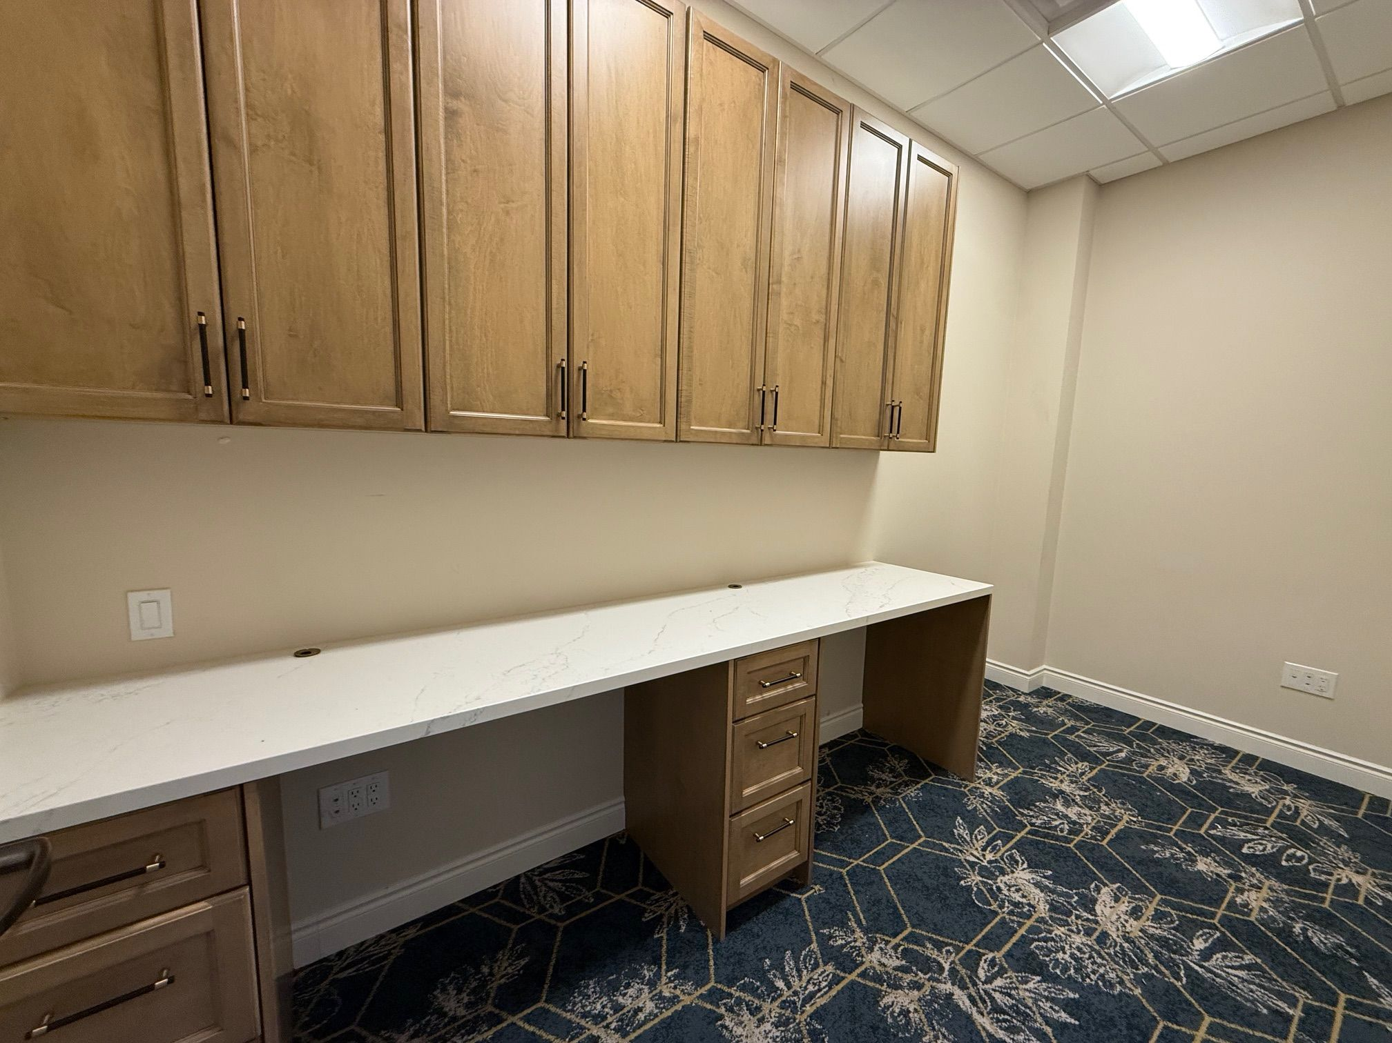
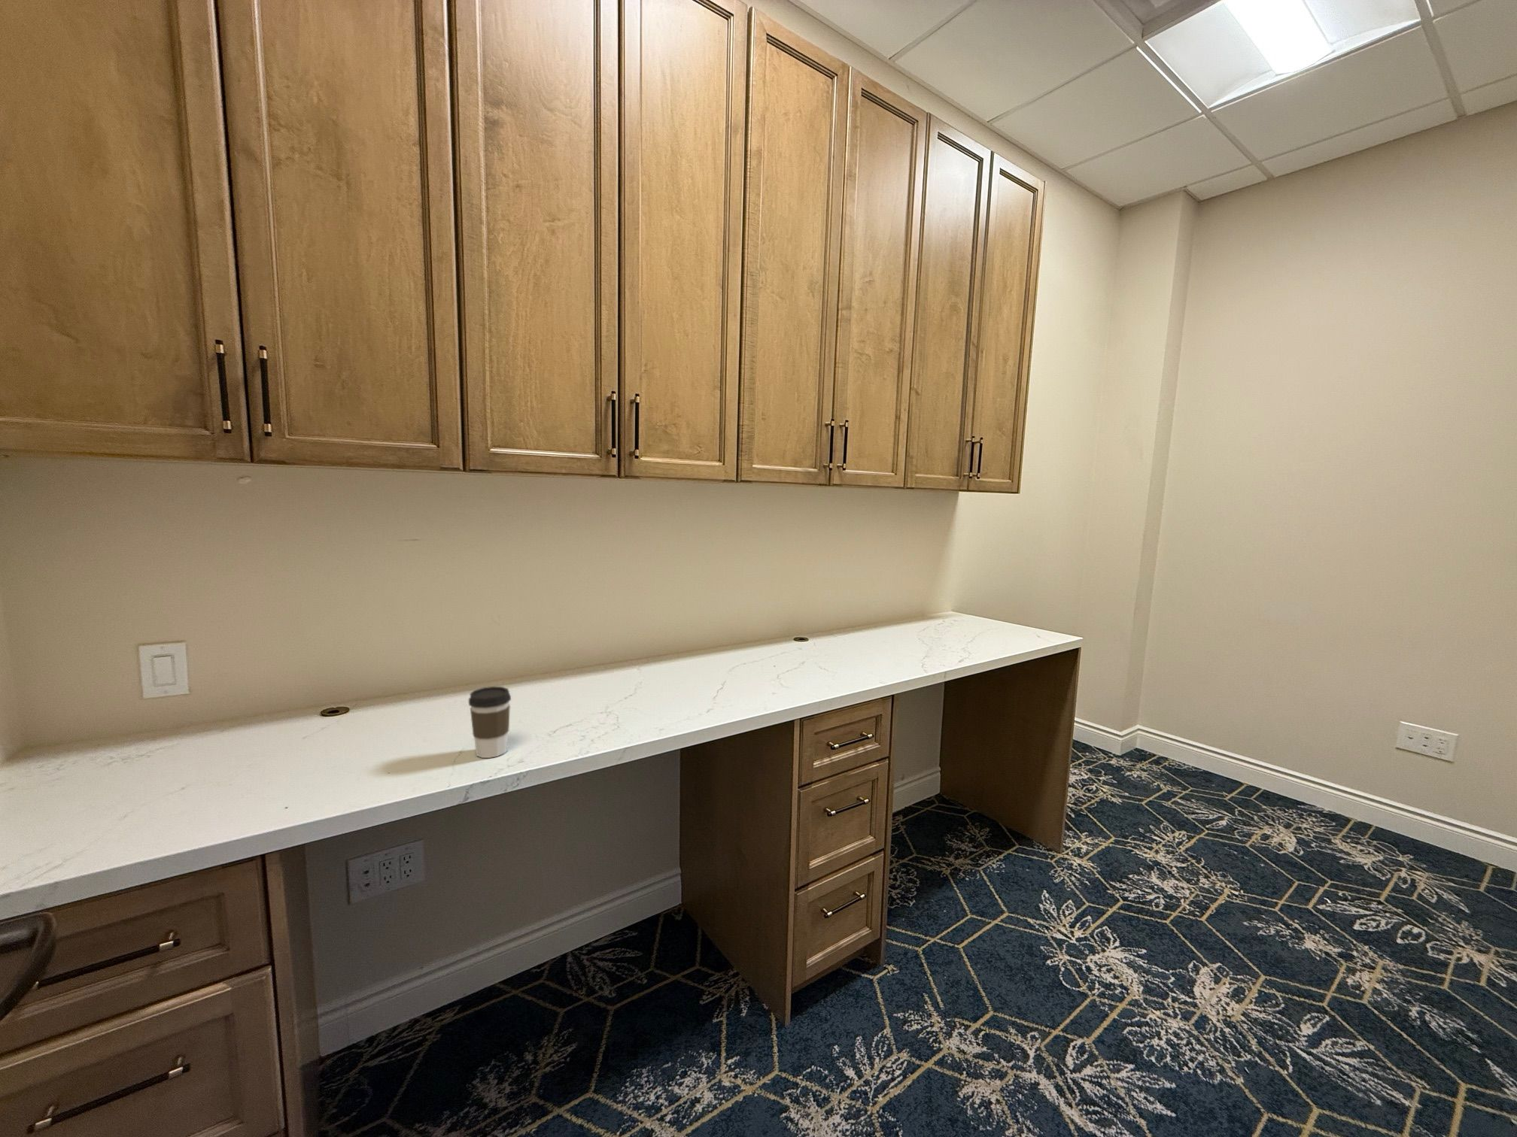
+ coffee cup (491, 721)
